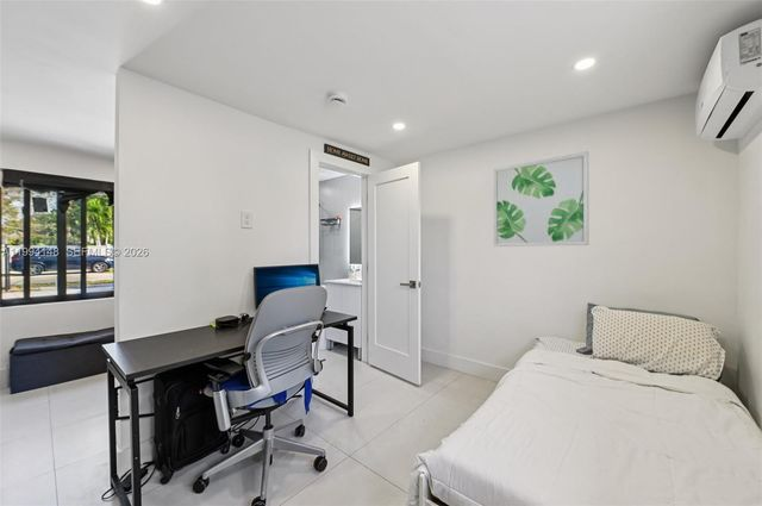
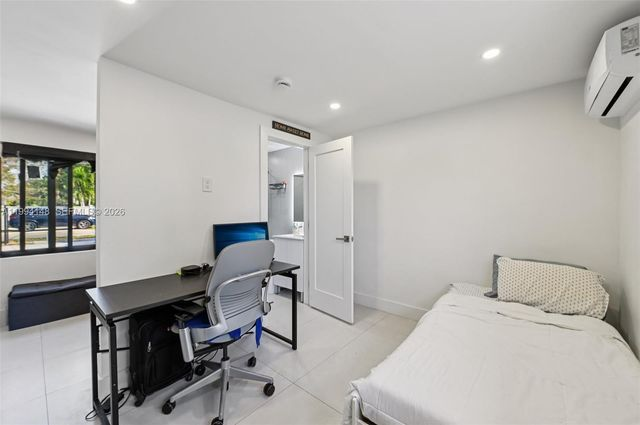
- wall art (536, 204)
